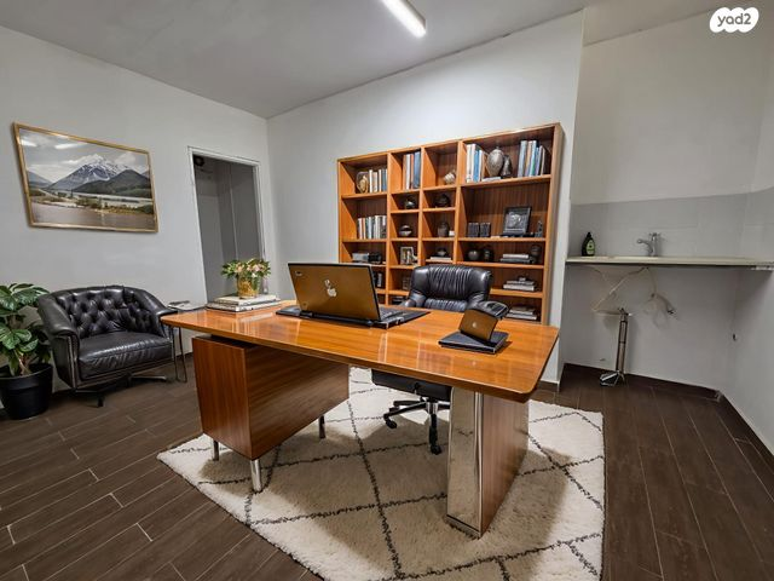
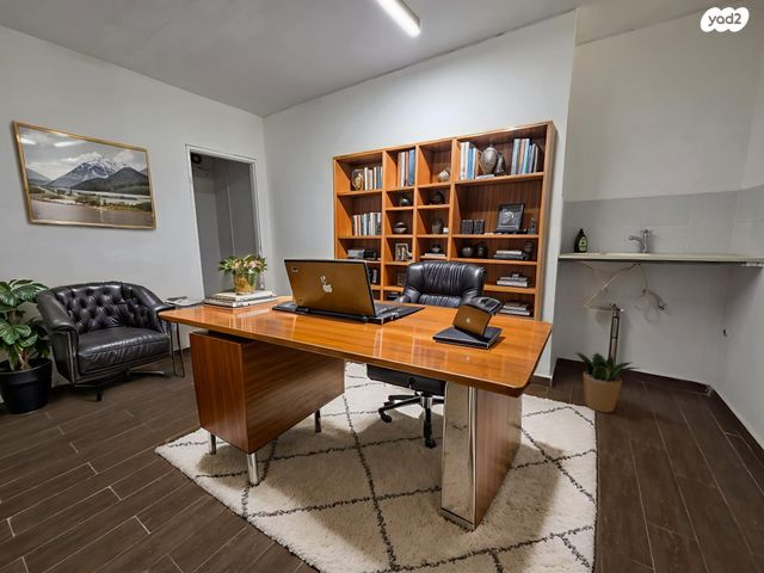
+ potted plant (602, 381)
